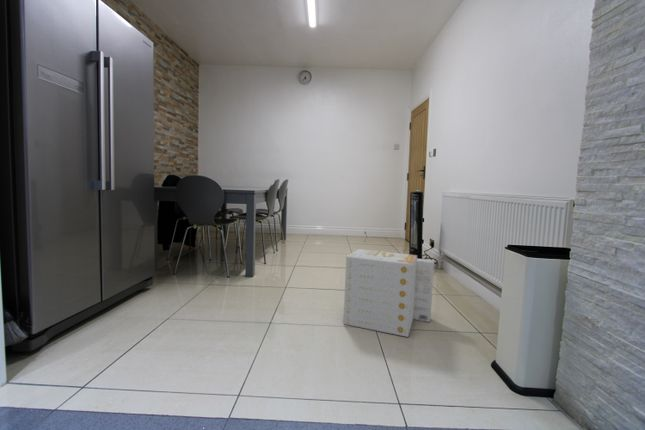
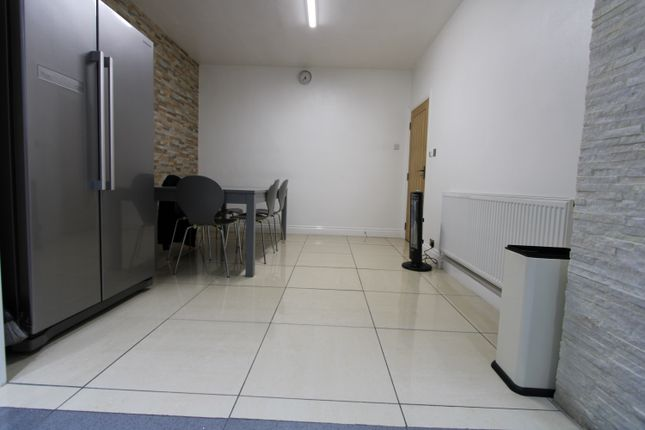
- product box (390, 288)
